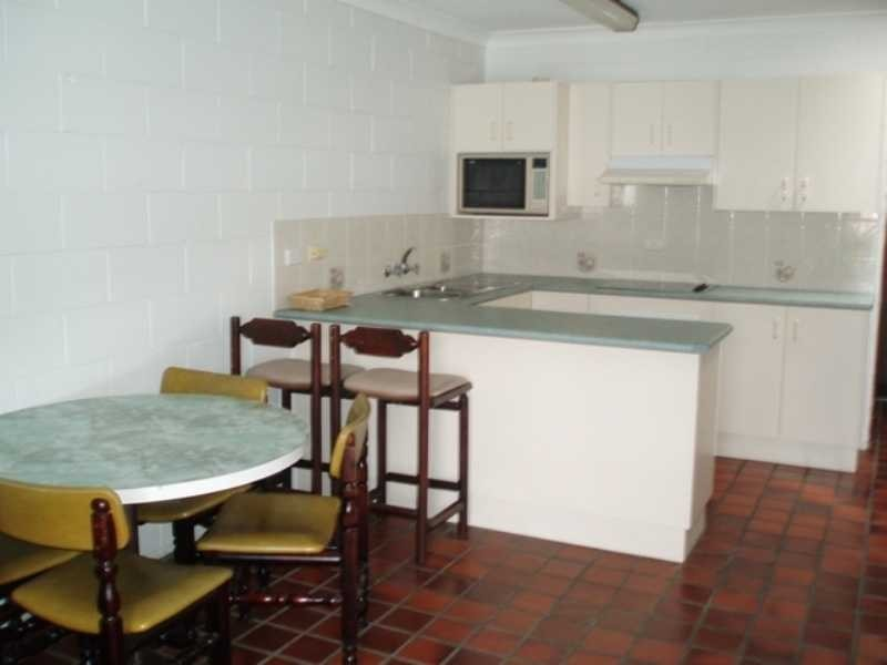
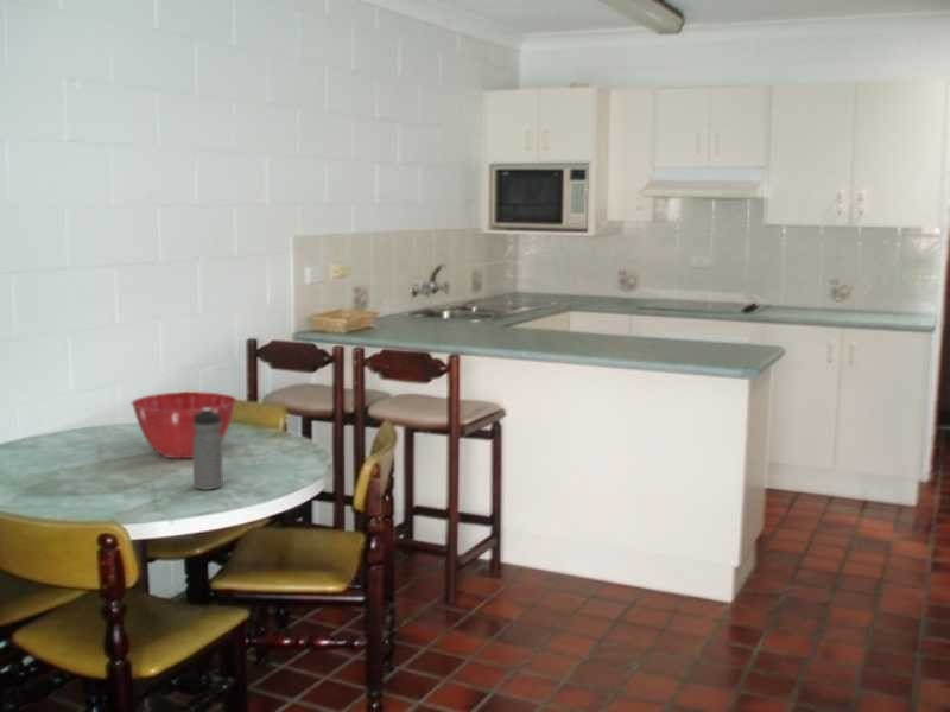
+ water bottle (207, 447)
+ mixing bowl (184, 426)
